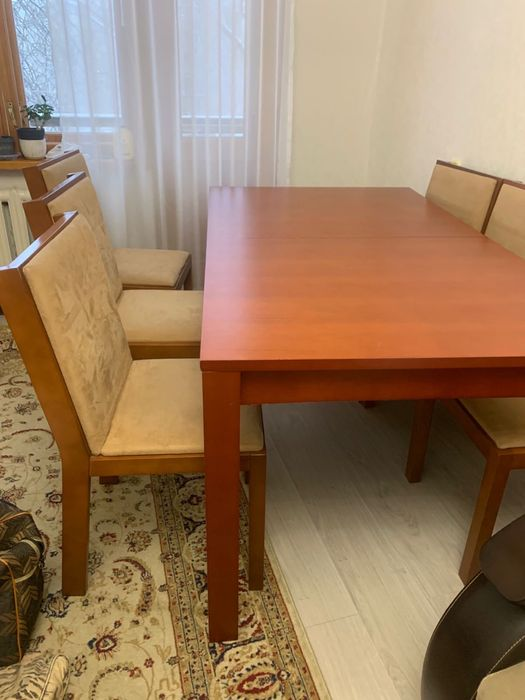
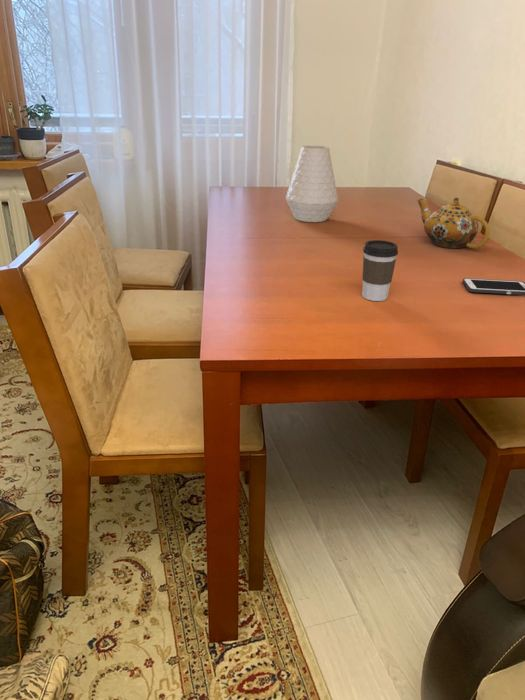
+ coffee cup (377, 271)
+ vase (312, 183)
+ cell phone (497, 286)
+ teapot (451, 221)
